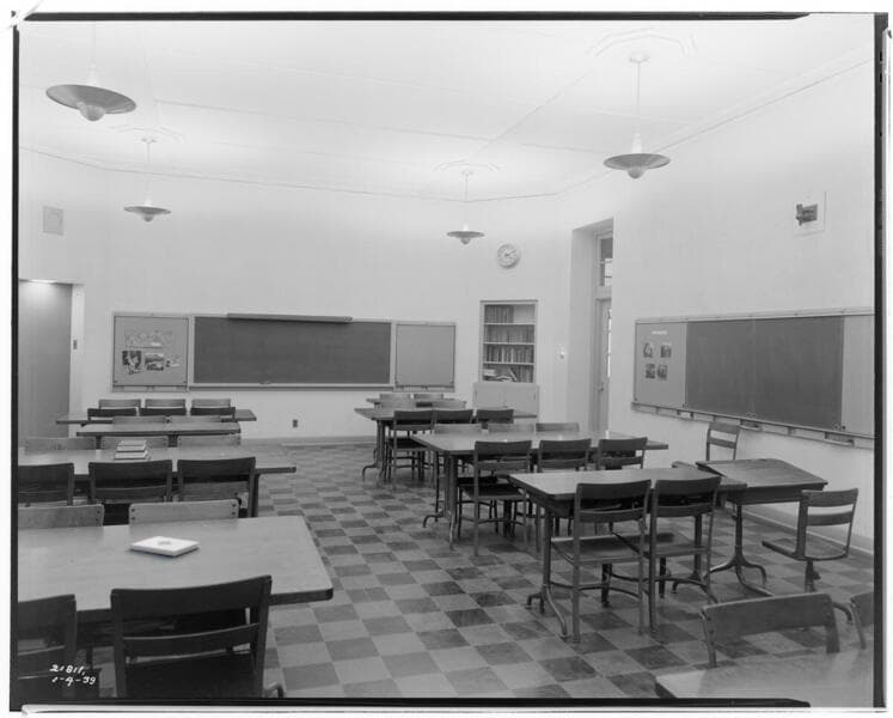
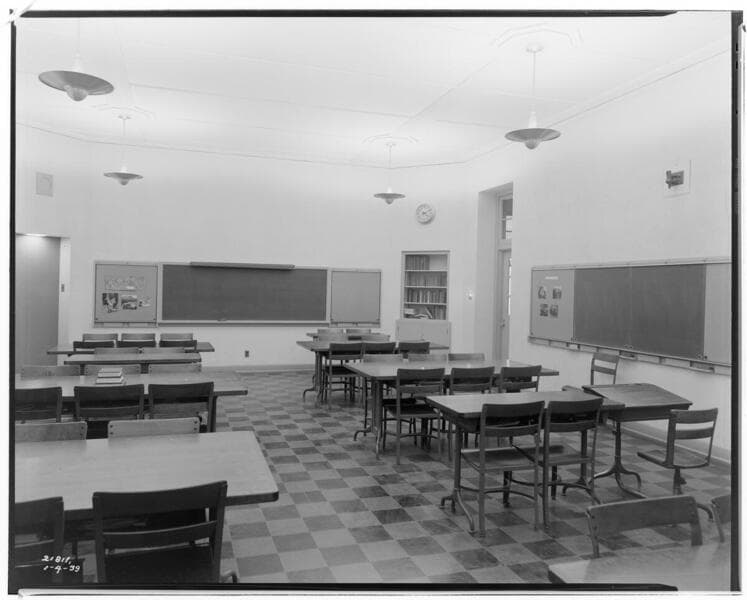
- notepad (165, 544)
